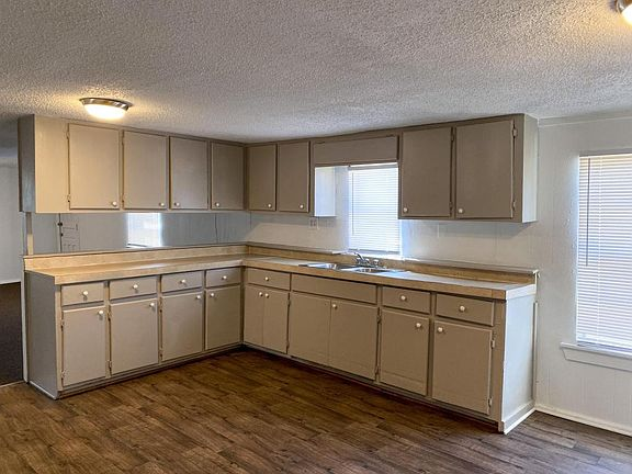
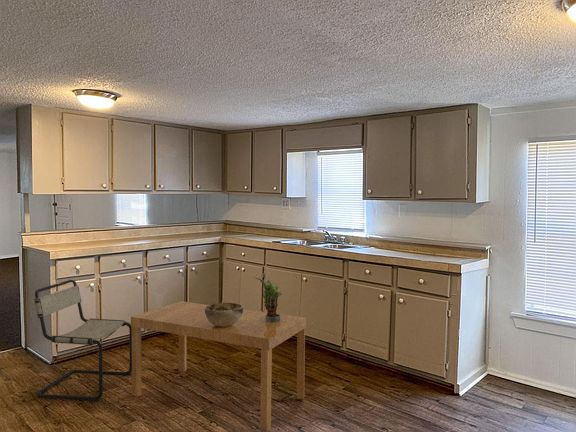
+ dining table (219, 341)
+ potted plant (269, 298)
+ decorative bowl (224, 315)
+ chair (86, 335)
